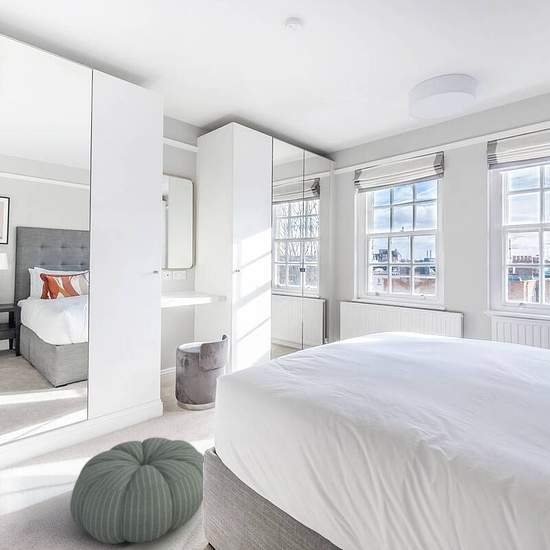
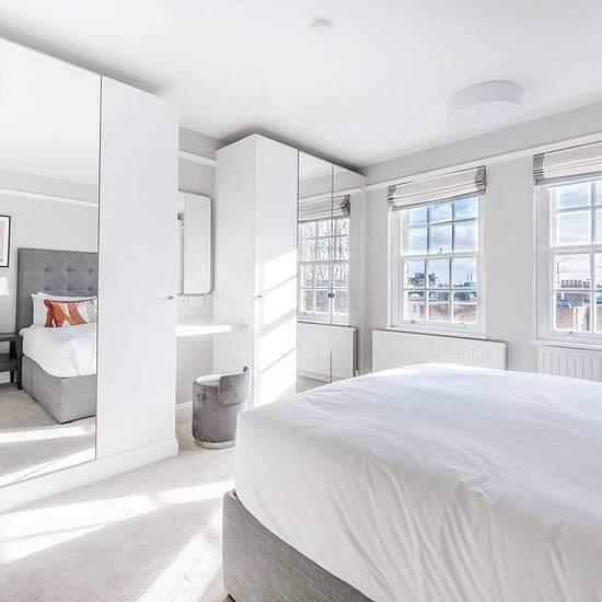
- pouf (143, 483)
